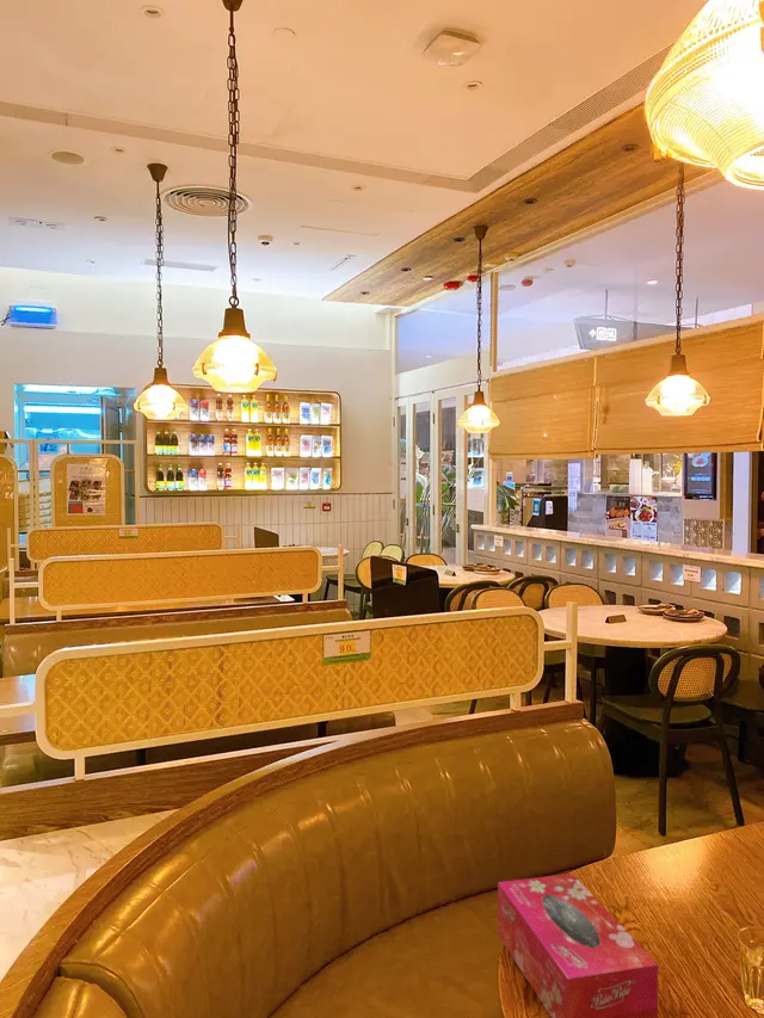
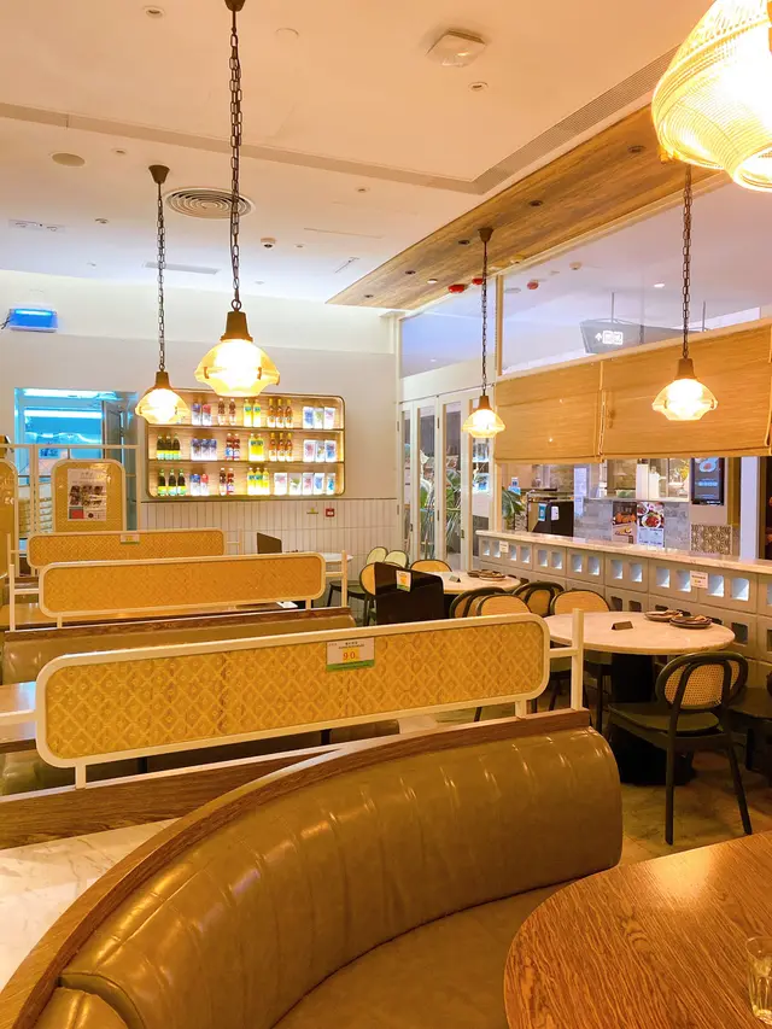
- tissue box (569, 948)
